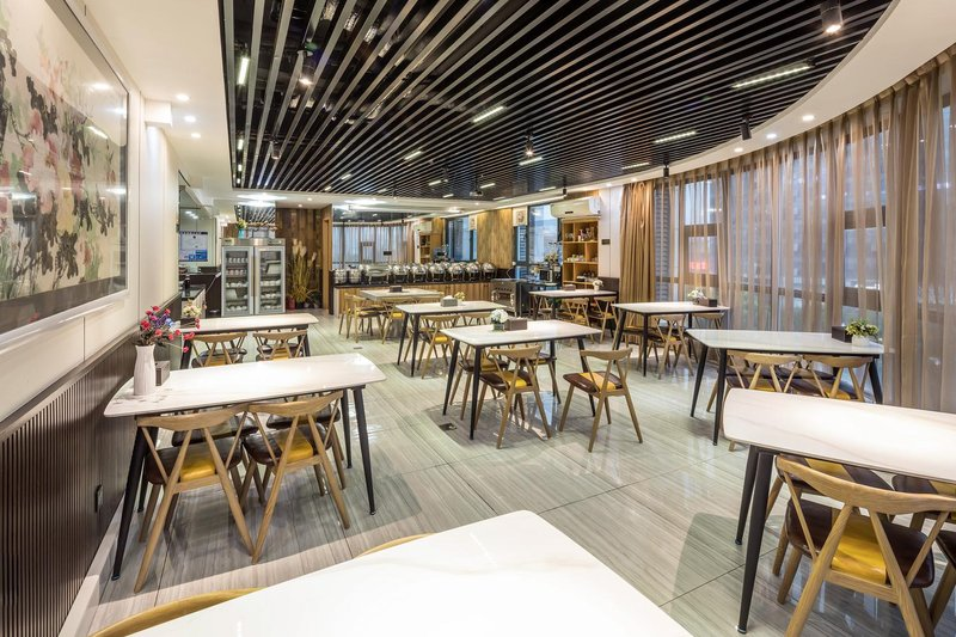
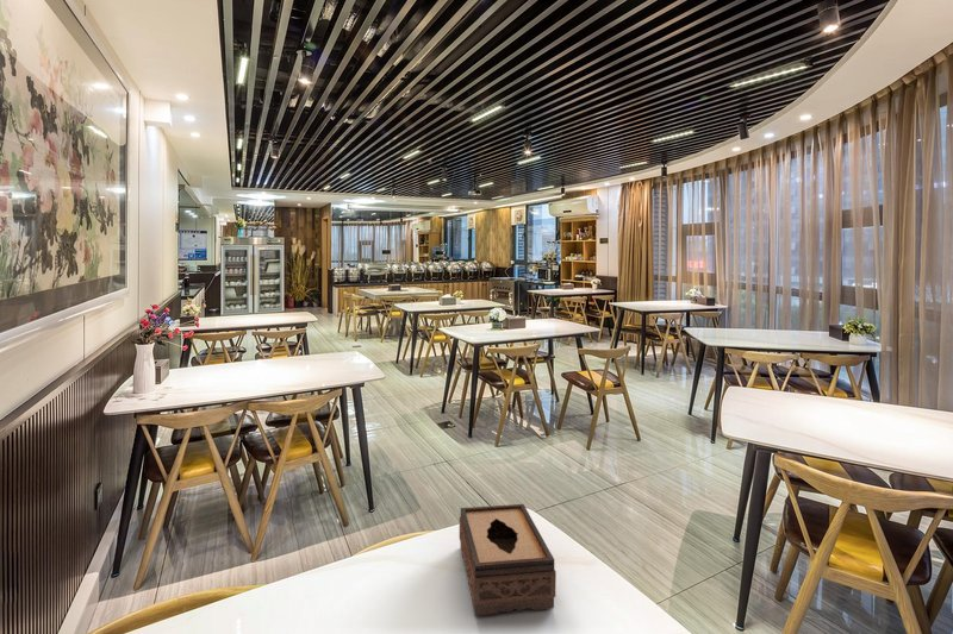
+ tissue box (502, 552)
